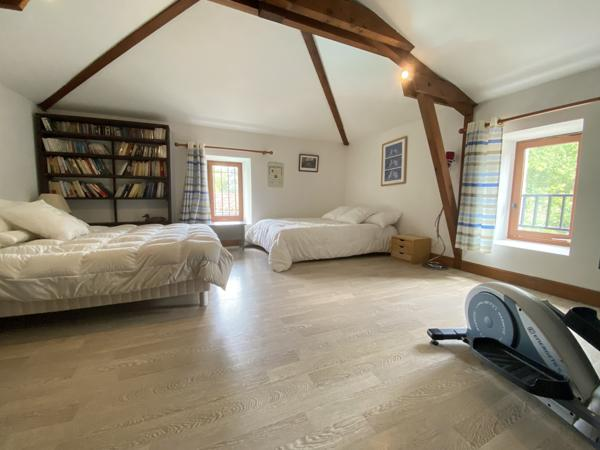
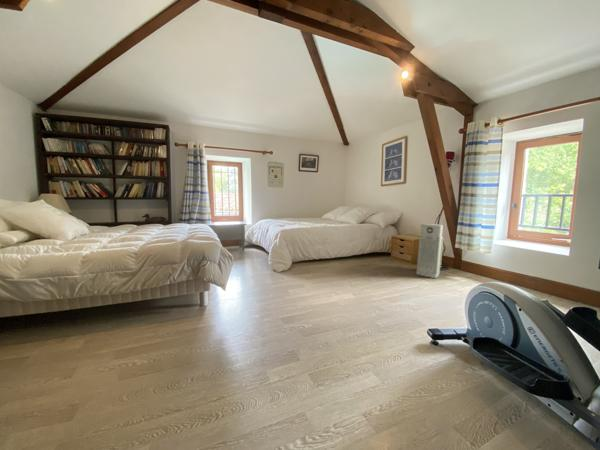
+ air purifier (430, 249)
